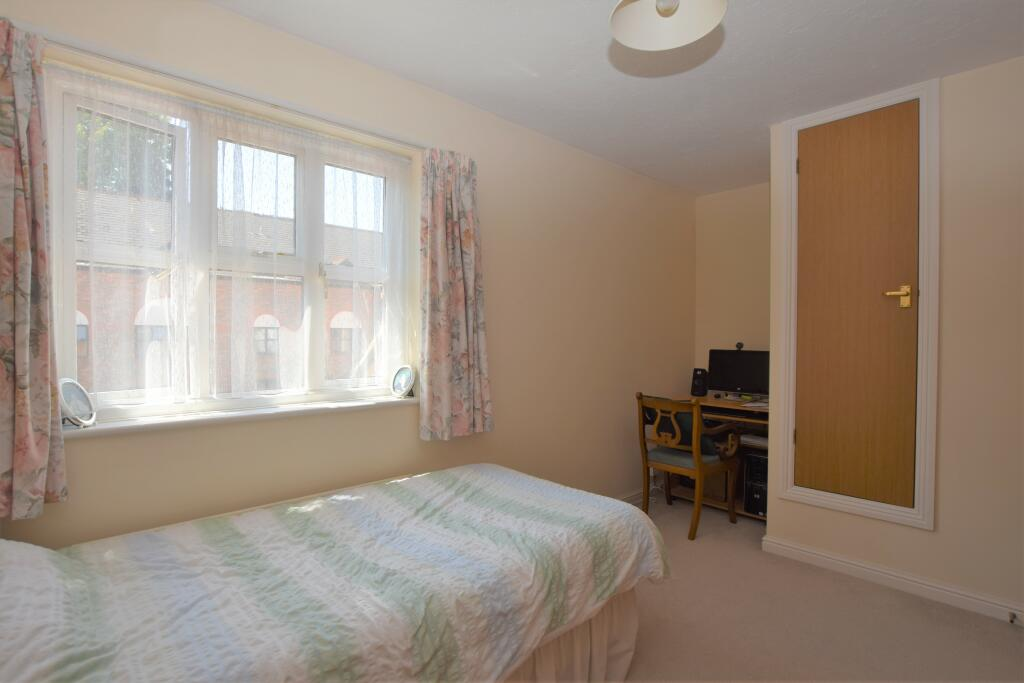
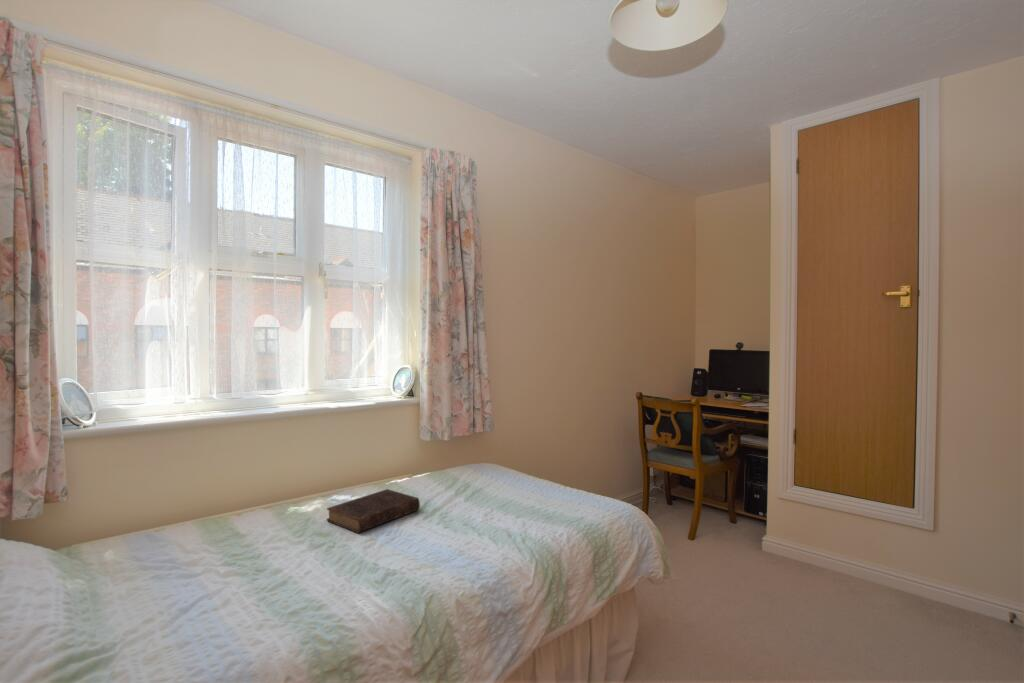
+ book (374, 509)
